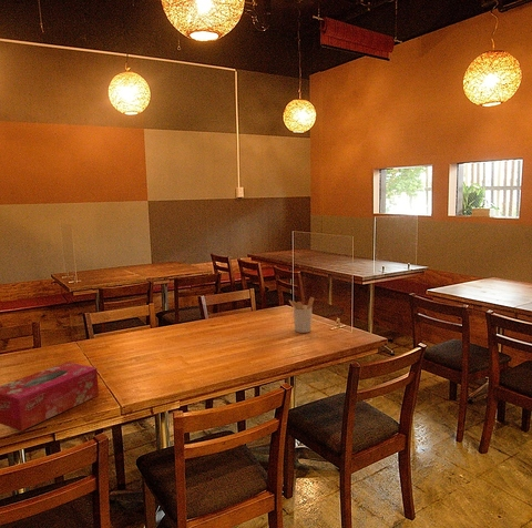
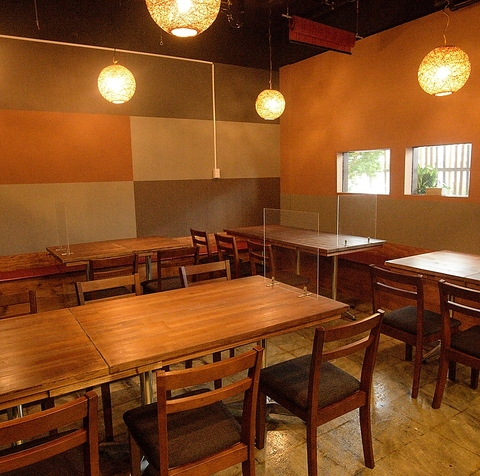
- tissue box (47, 393)
- utensil holder (300, 314)
